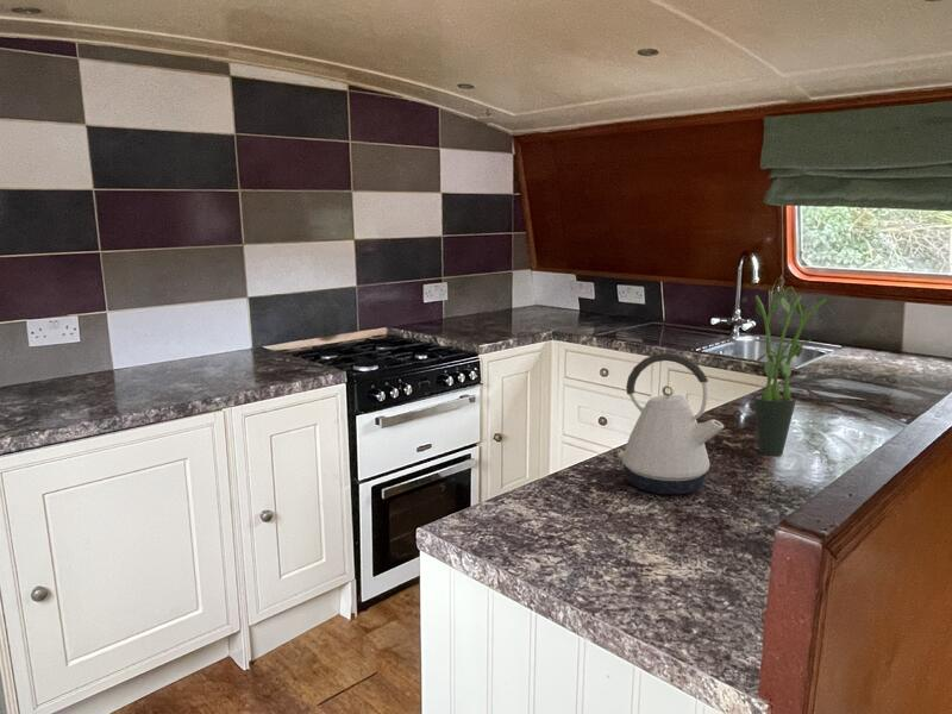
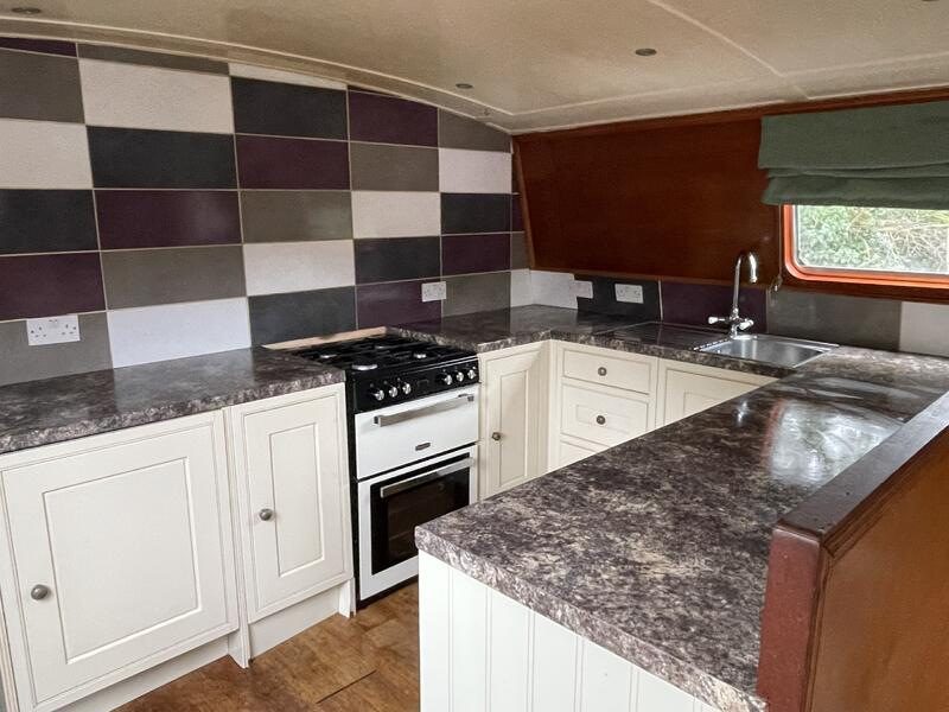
- potted plant (785, 371)
- kettle (670, 419)
